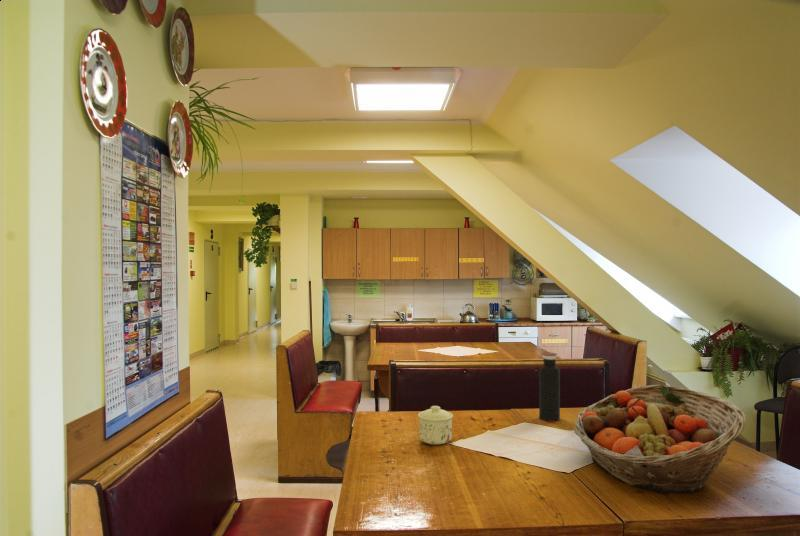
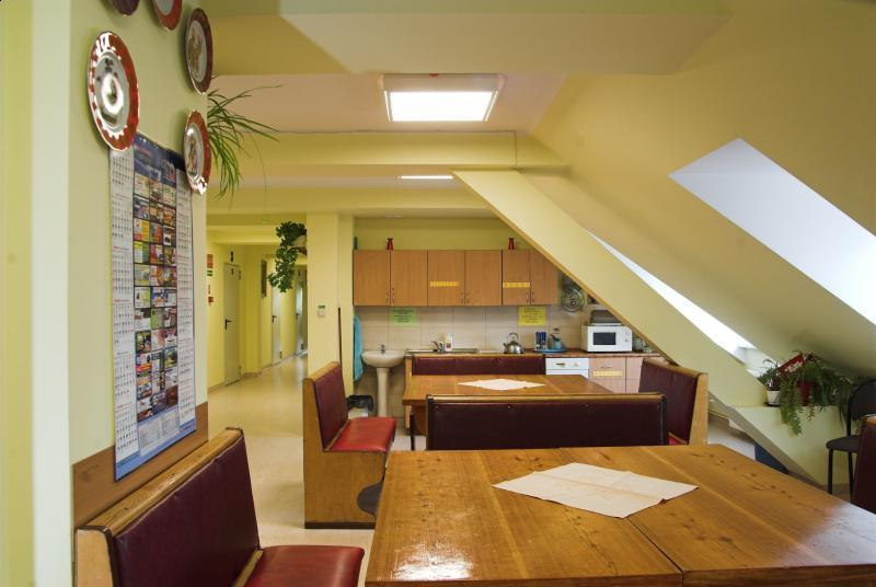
- sugar bowl (435, 424)
- water bottle (549, 386)
- fruit basket (652, 432)
